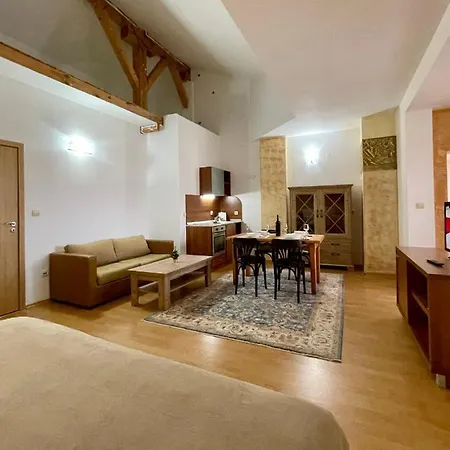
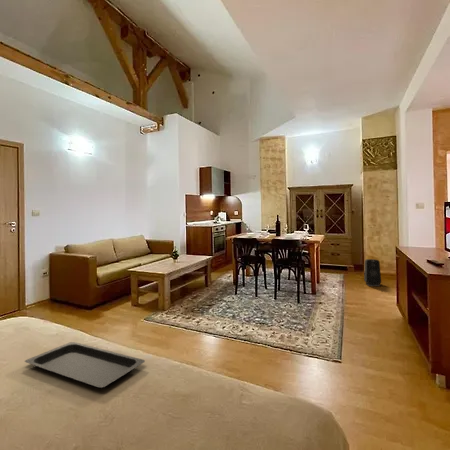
+ speaker (372, 271)
+ serving tray (84, 363)
